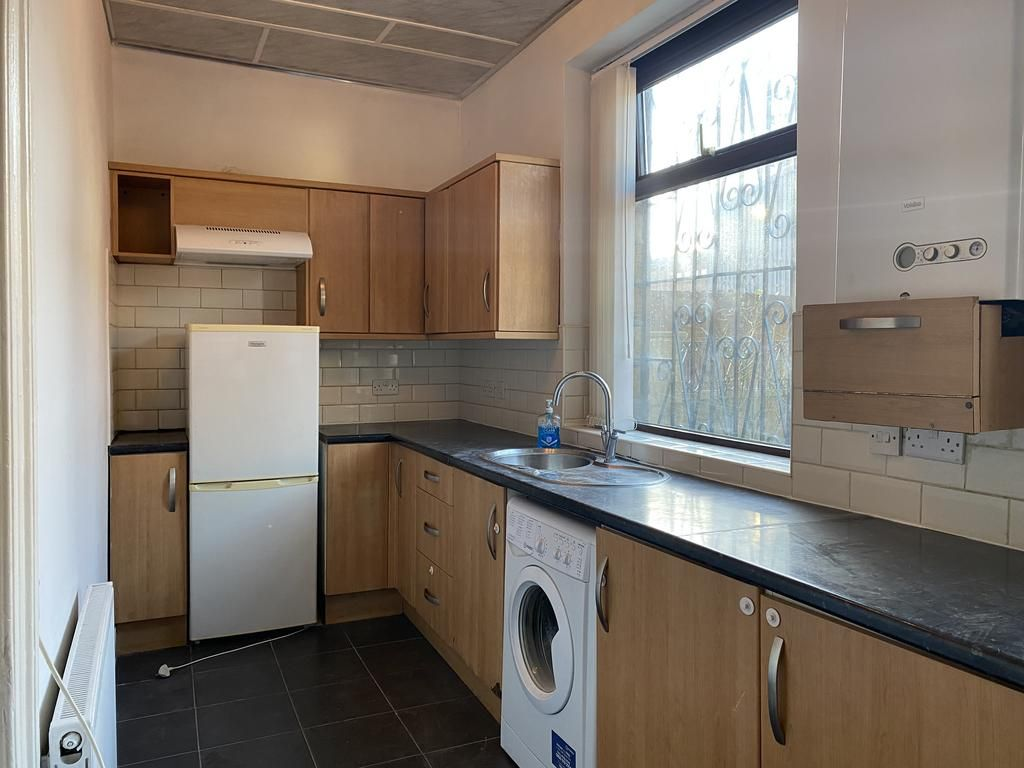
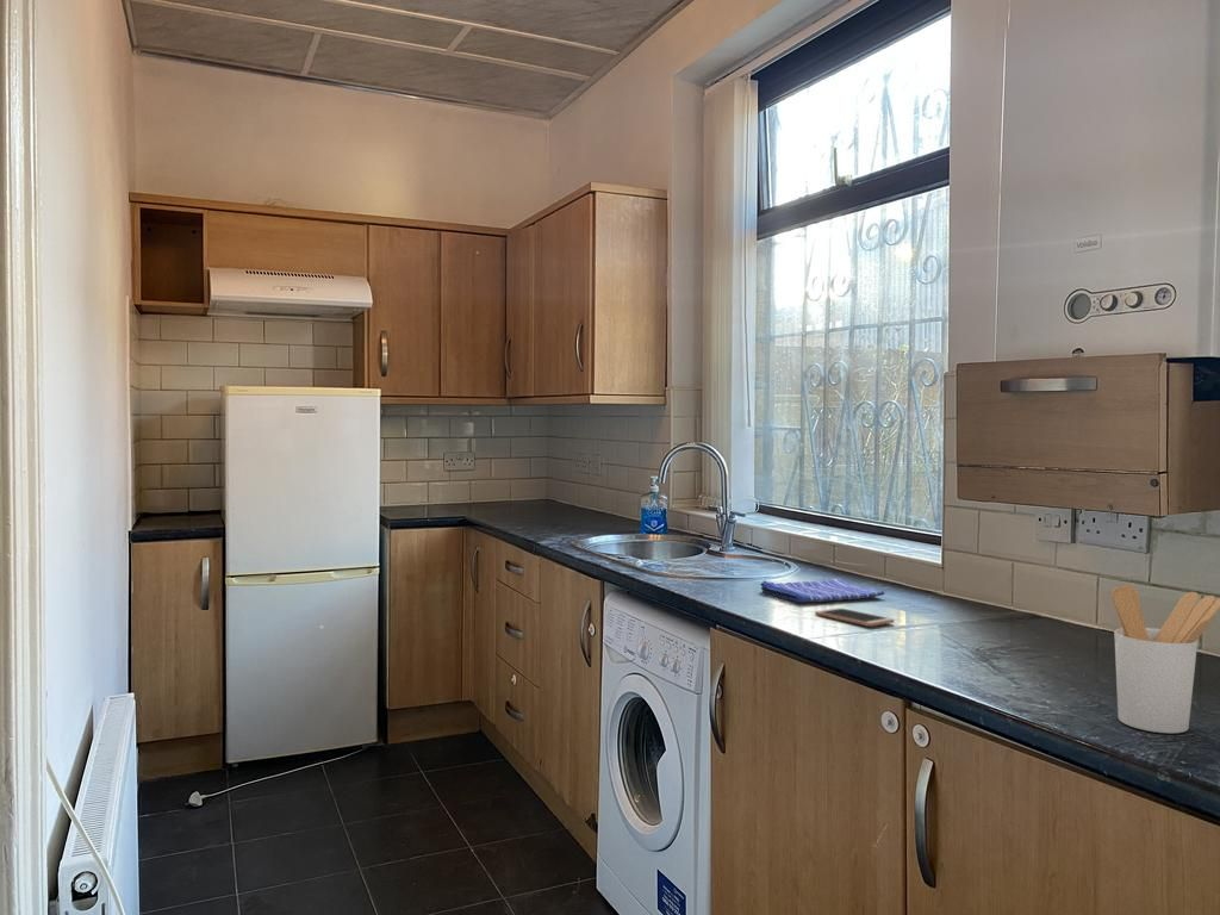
+ dish towel (820, 589)
+ smartphone (853, 616)
+ utensil holder (1169, 655)
